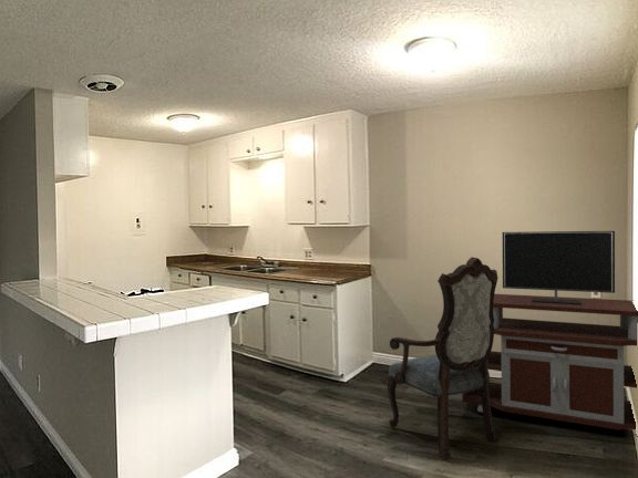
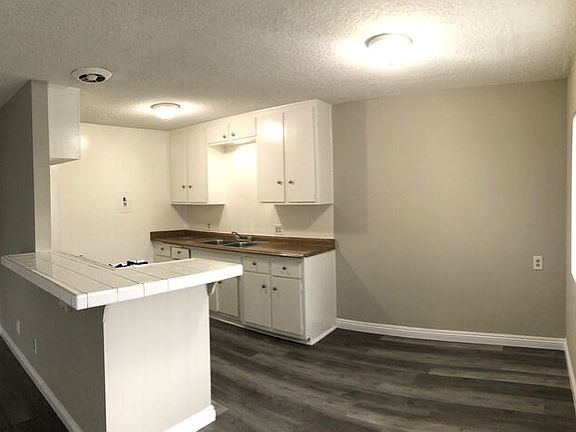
- tv stand (555, 322)
- armchair (440, 344)
